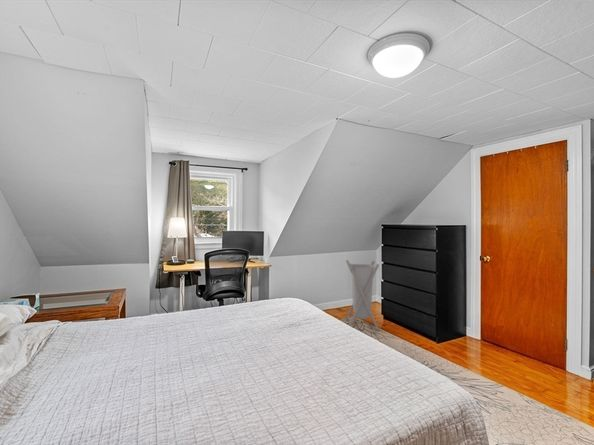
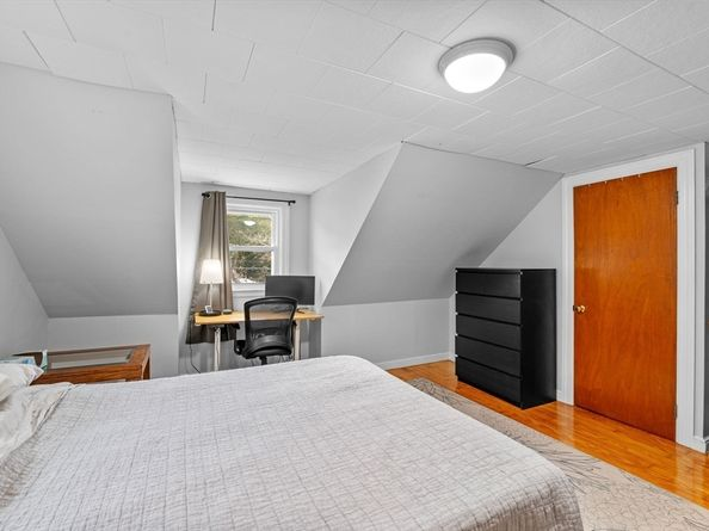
- laundry hamper (361, 293)
